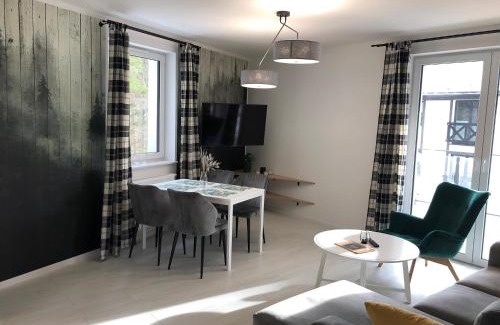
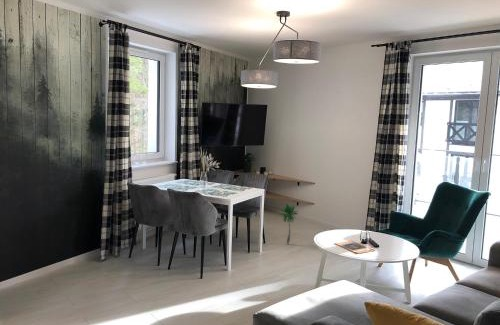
+ palm tree (289, 224)
